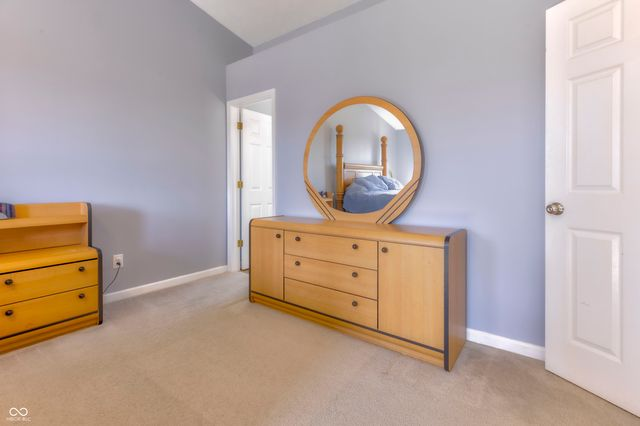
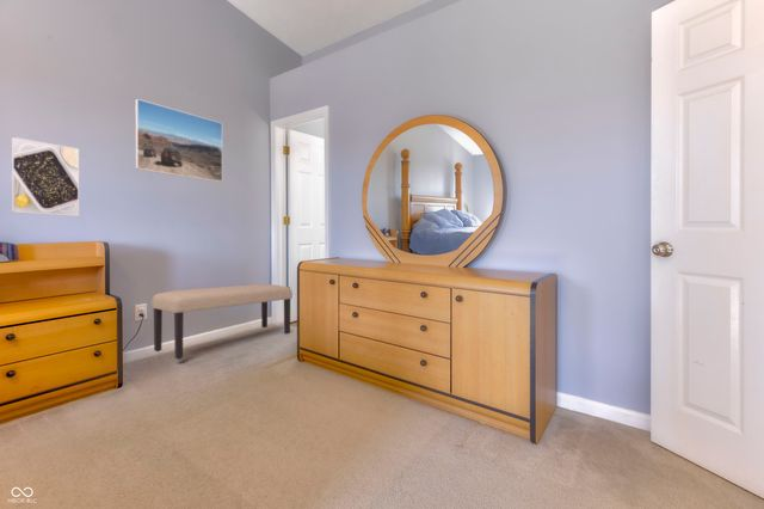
+ bench (228, 306)
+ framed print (47, 178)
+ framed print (181, 143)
